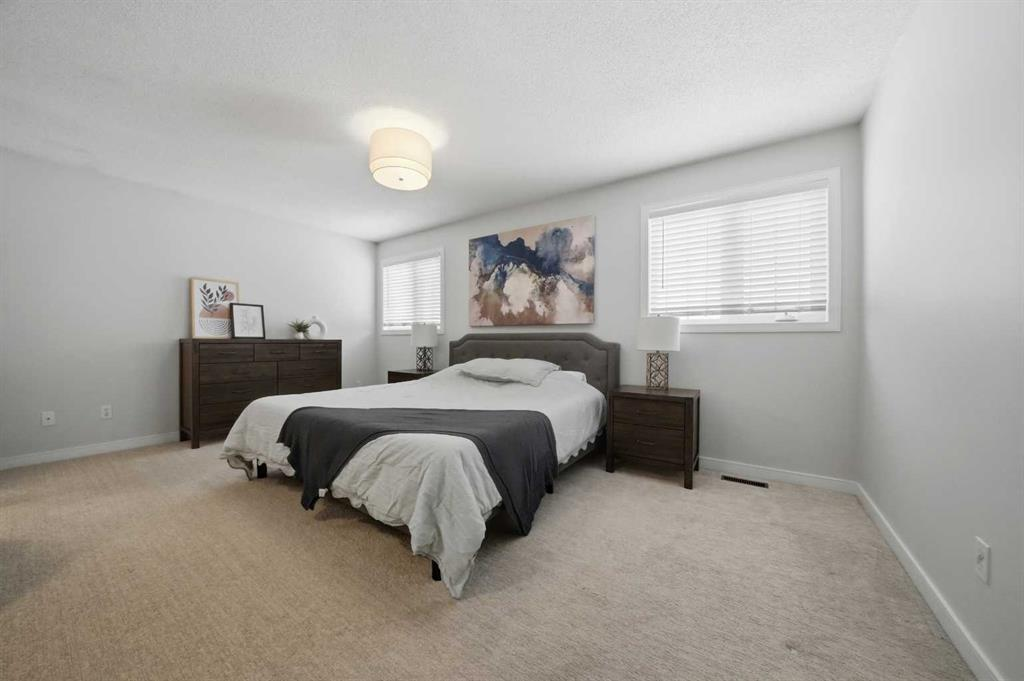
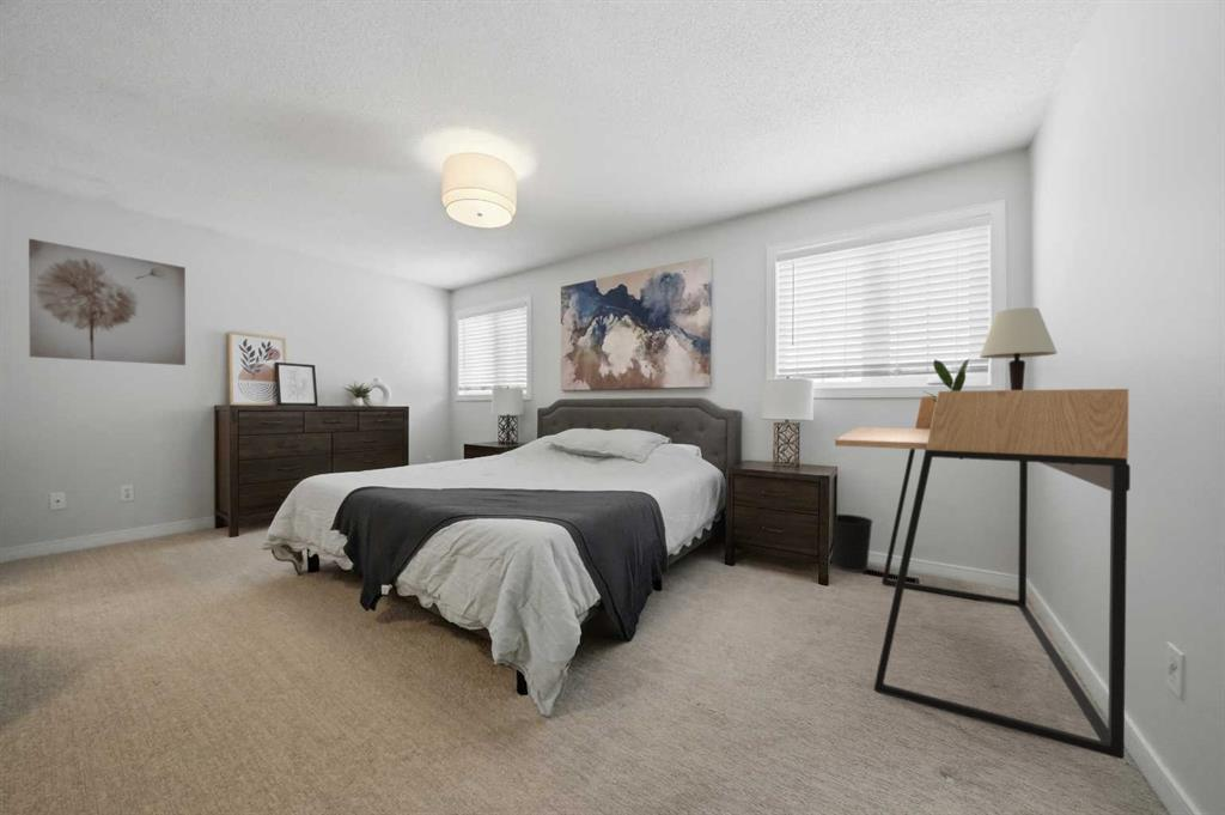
+ wastebasket (849, 542)
+ wall art (114, 308)
+ table lamp (1016, 373)
+ potted plant (951, 390)
+ desk (920, 511)
